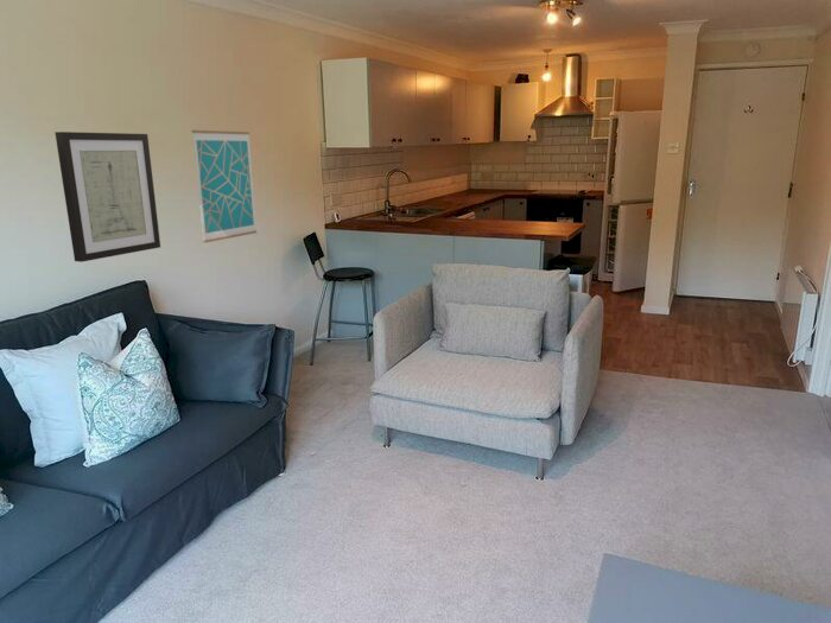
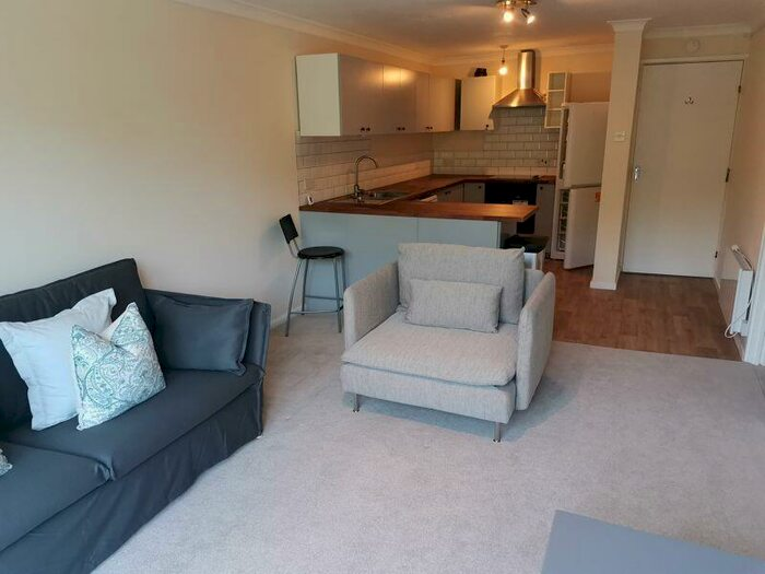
- wall art (112, 195)
- wall art (227, 185)
